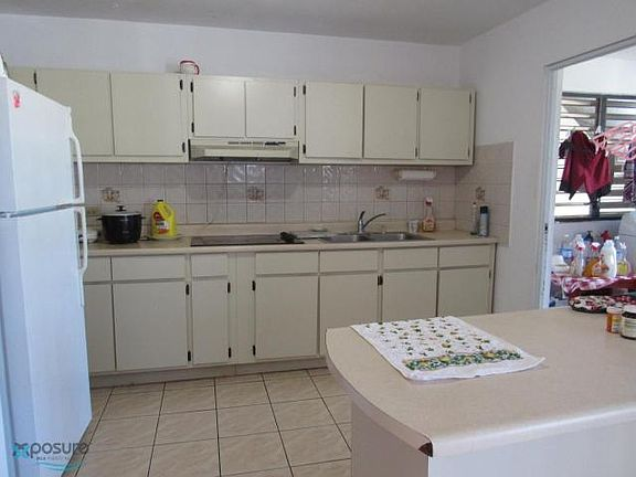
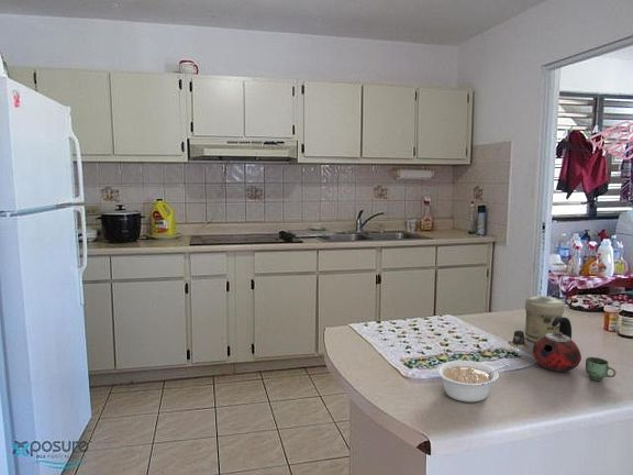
+ jar (543, 319)
+ legume (468, 379)
+ kettle (558, 343)
